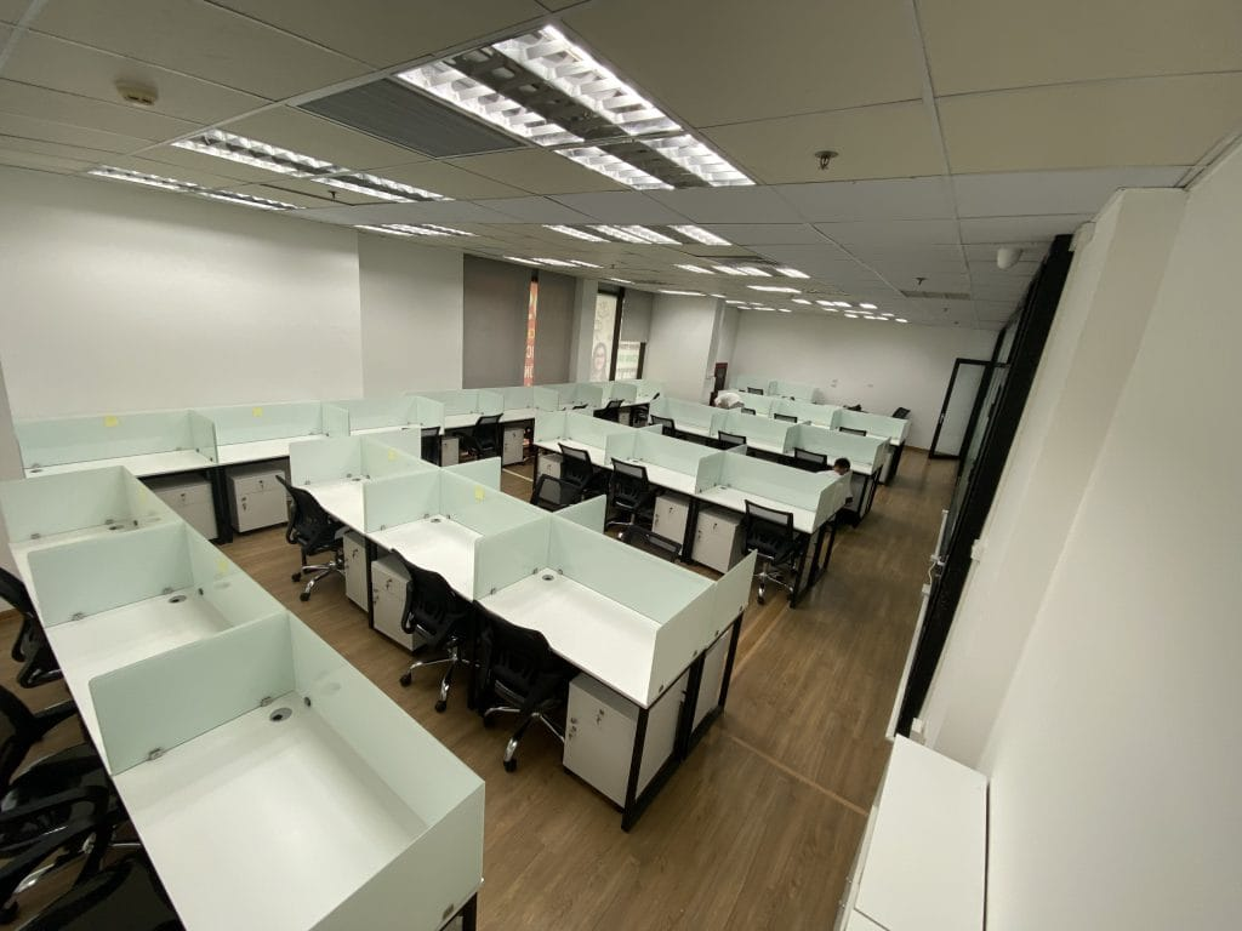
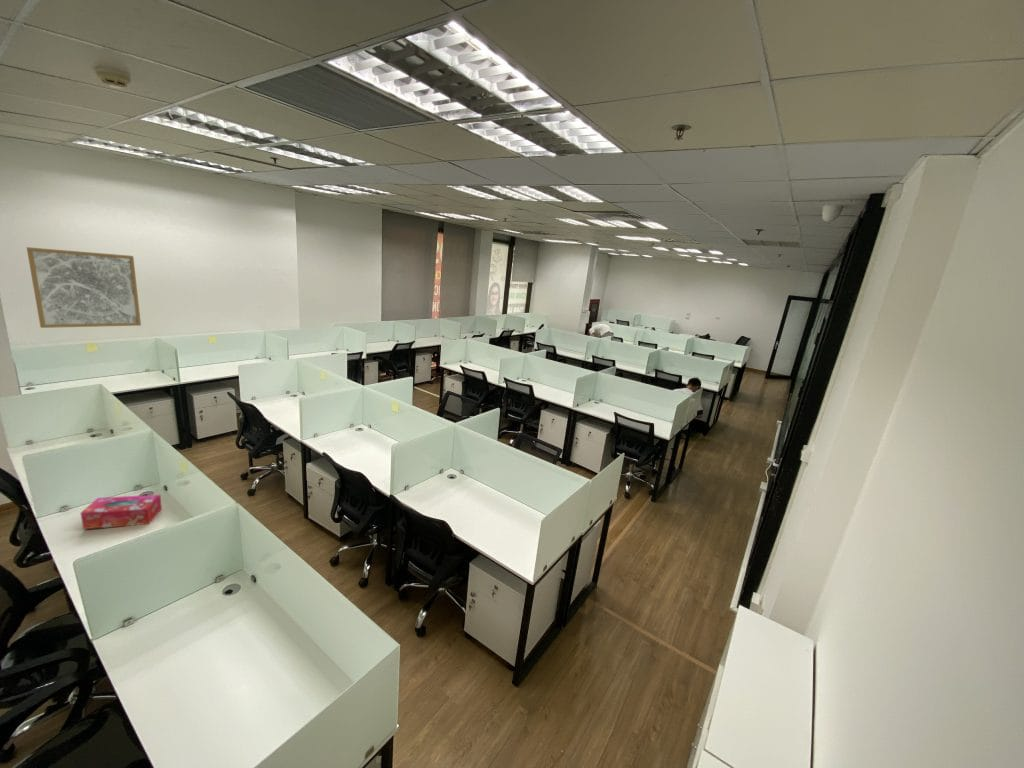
+ wall art (89, 289)
+ tissue box (123, 511)
